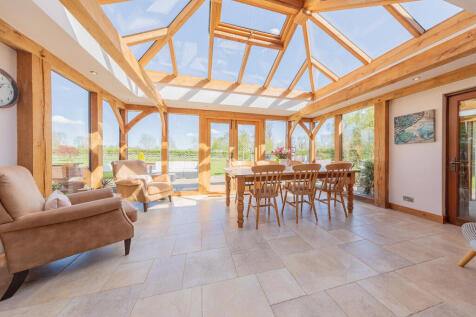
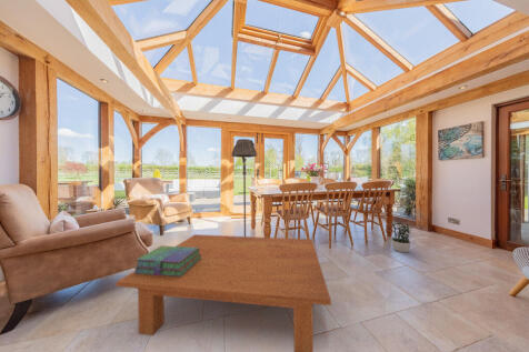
+ potted plant (401, 235)
+ coffee table (238, 278)
+ floor lamp (244, 197)
+ stack of books (169, 259)
